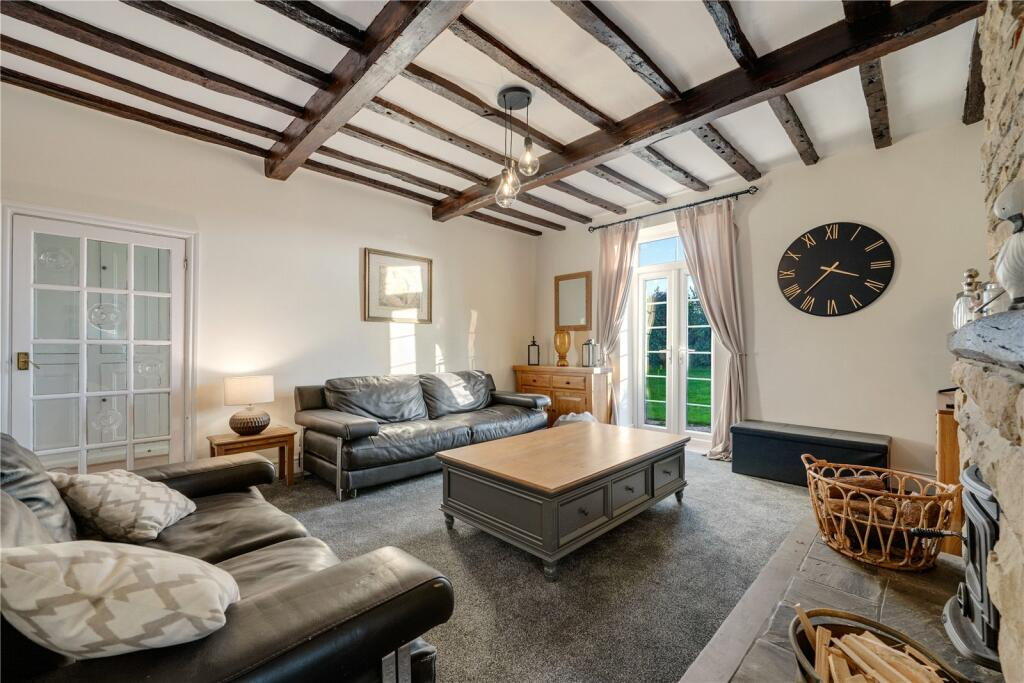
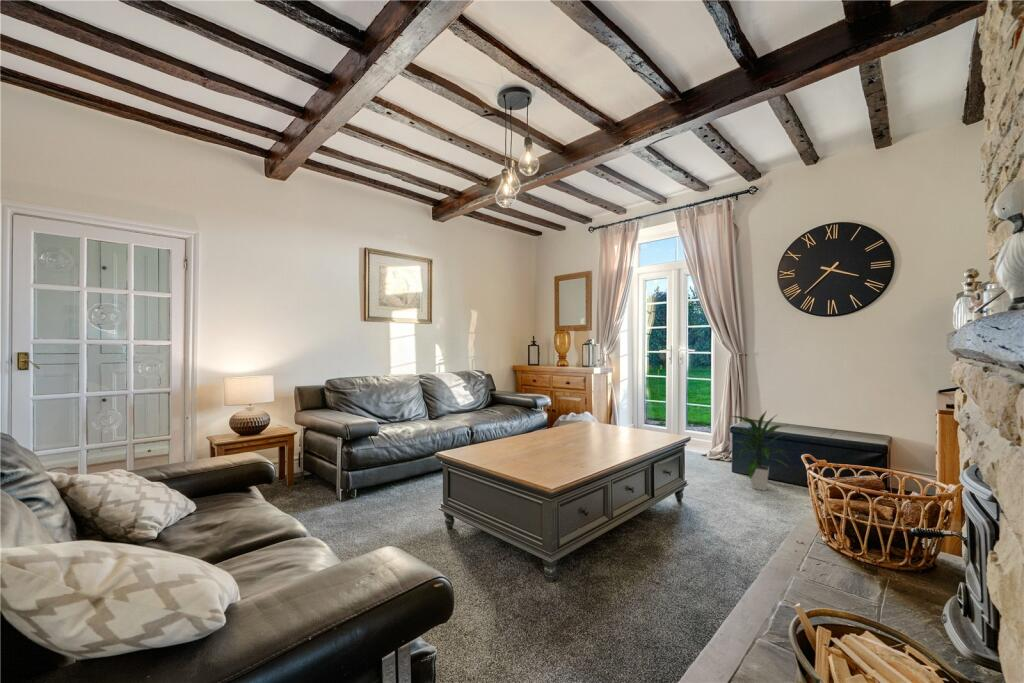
+ indoor plant (756, 448)
